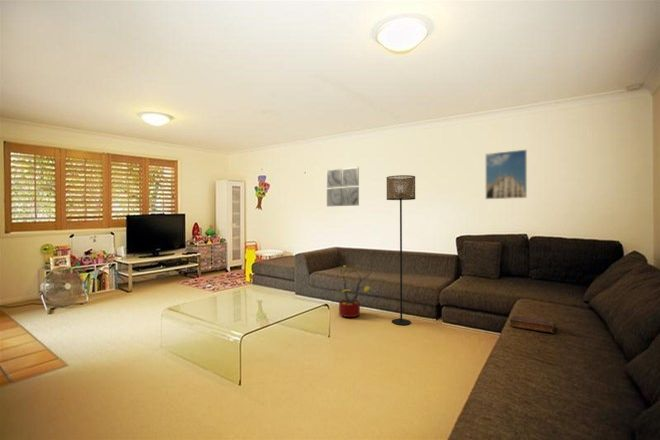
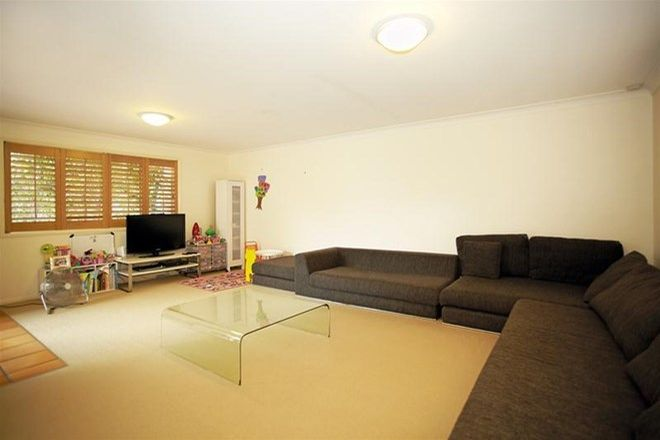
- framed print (505, 175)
- decorative plant (353, 290)
- wall art (342, 186)
- floor lamp (401, 249)
- diary (532, 323)
